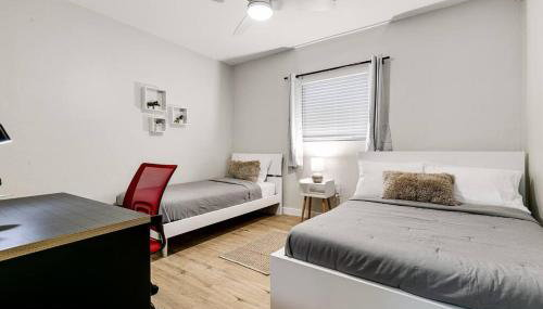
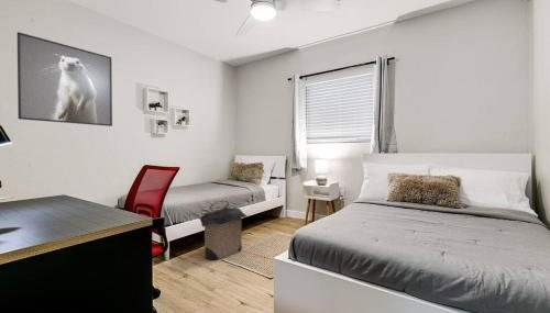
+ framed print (69, 85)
+ laundry hamper (223, 225)
